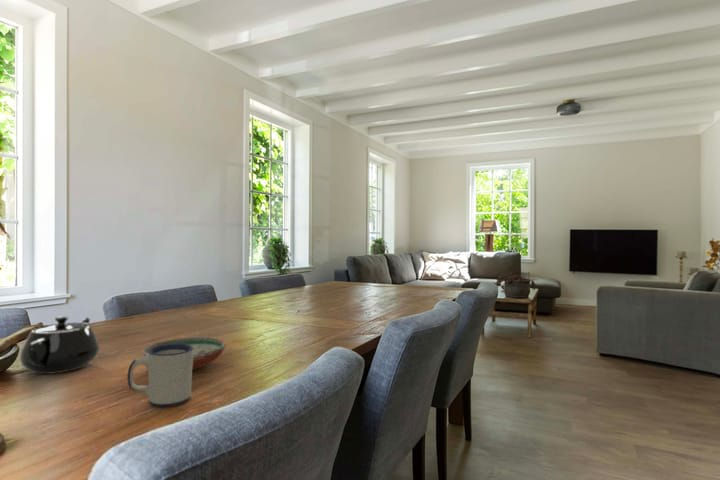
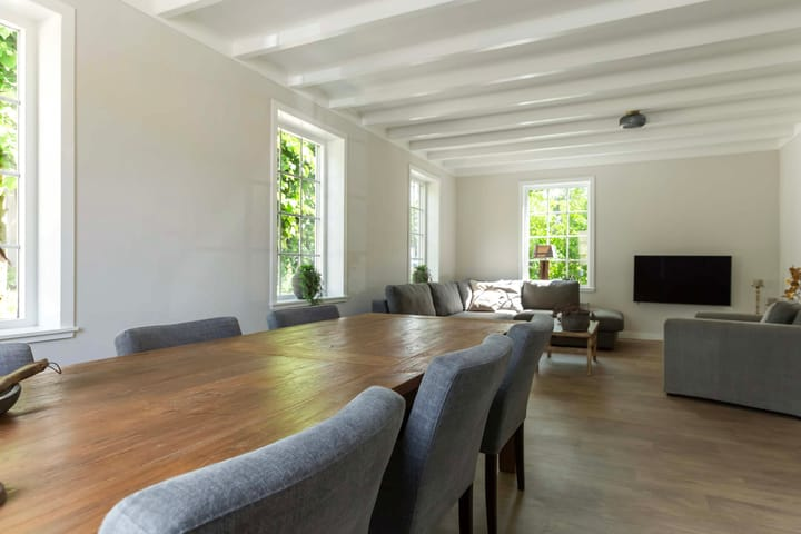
- mug (161, 375)
- decorative bowl (193, 355)
- teapot (63, 341)
